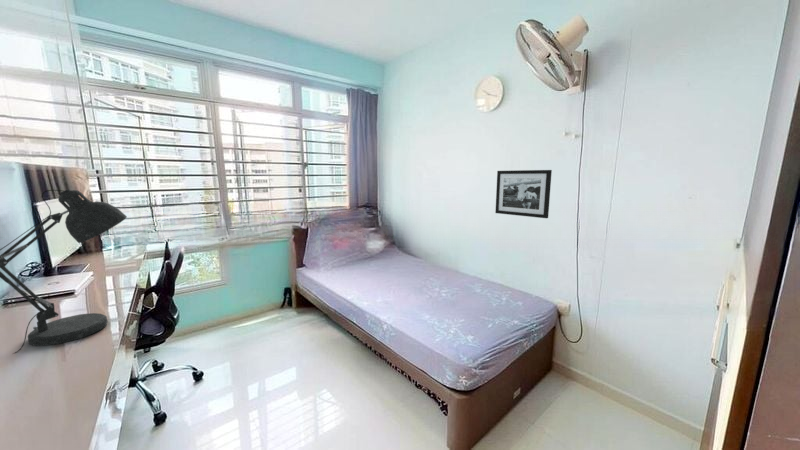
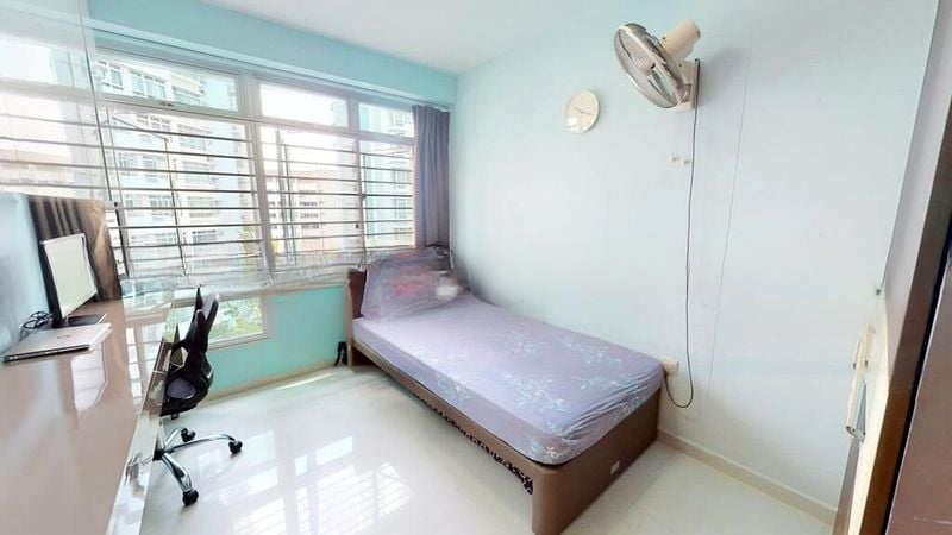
- desk lamp (78, 242)
- picture frame (521, 193)
